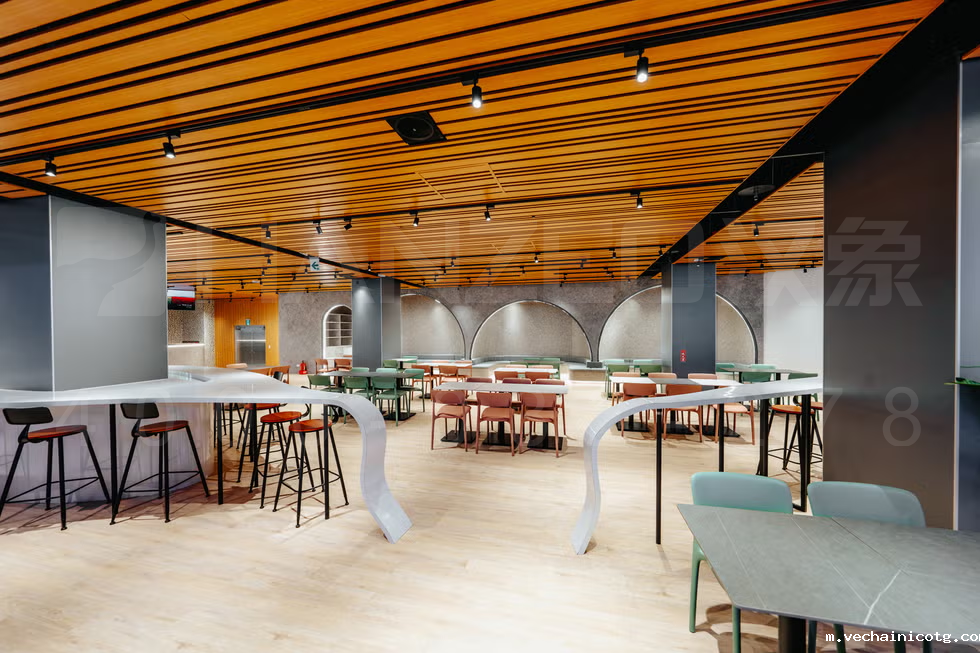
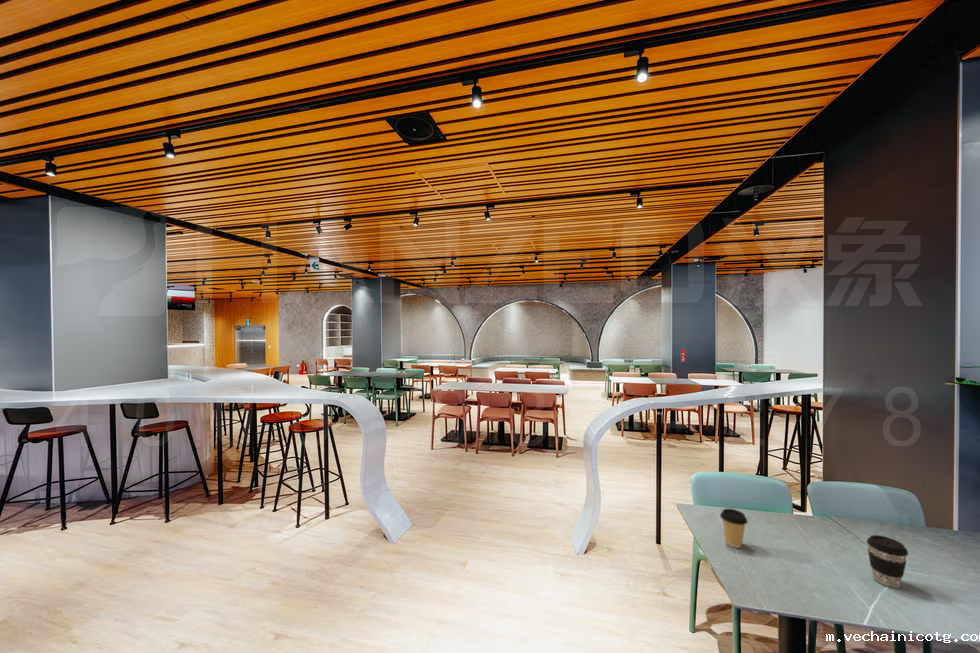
+ coffee cup (886, 561)
+ coffee cup (733, 528)
